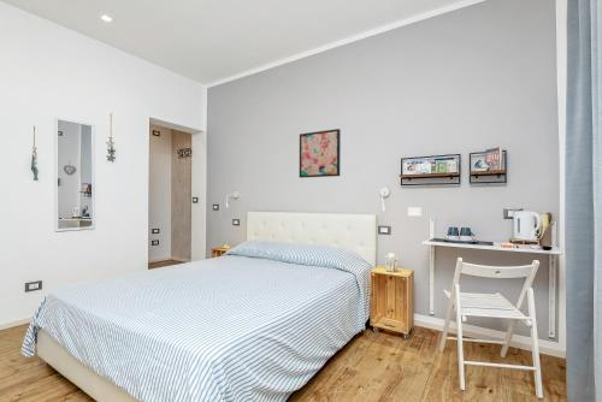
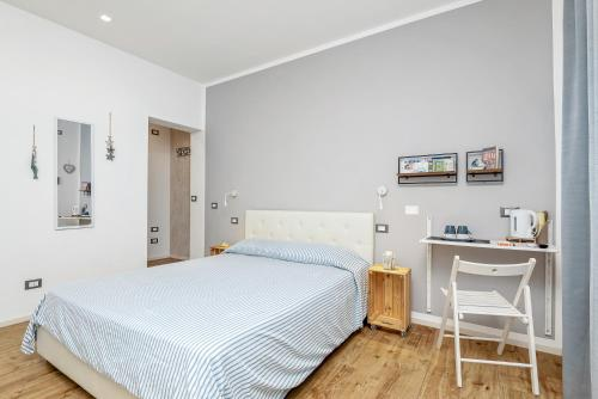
- wall art (318, 154)
